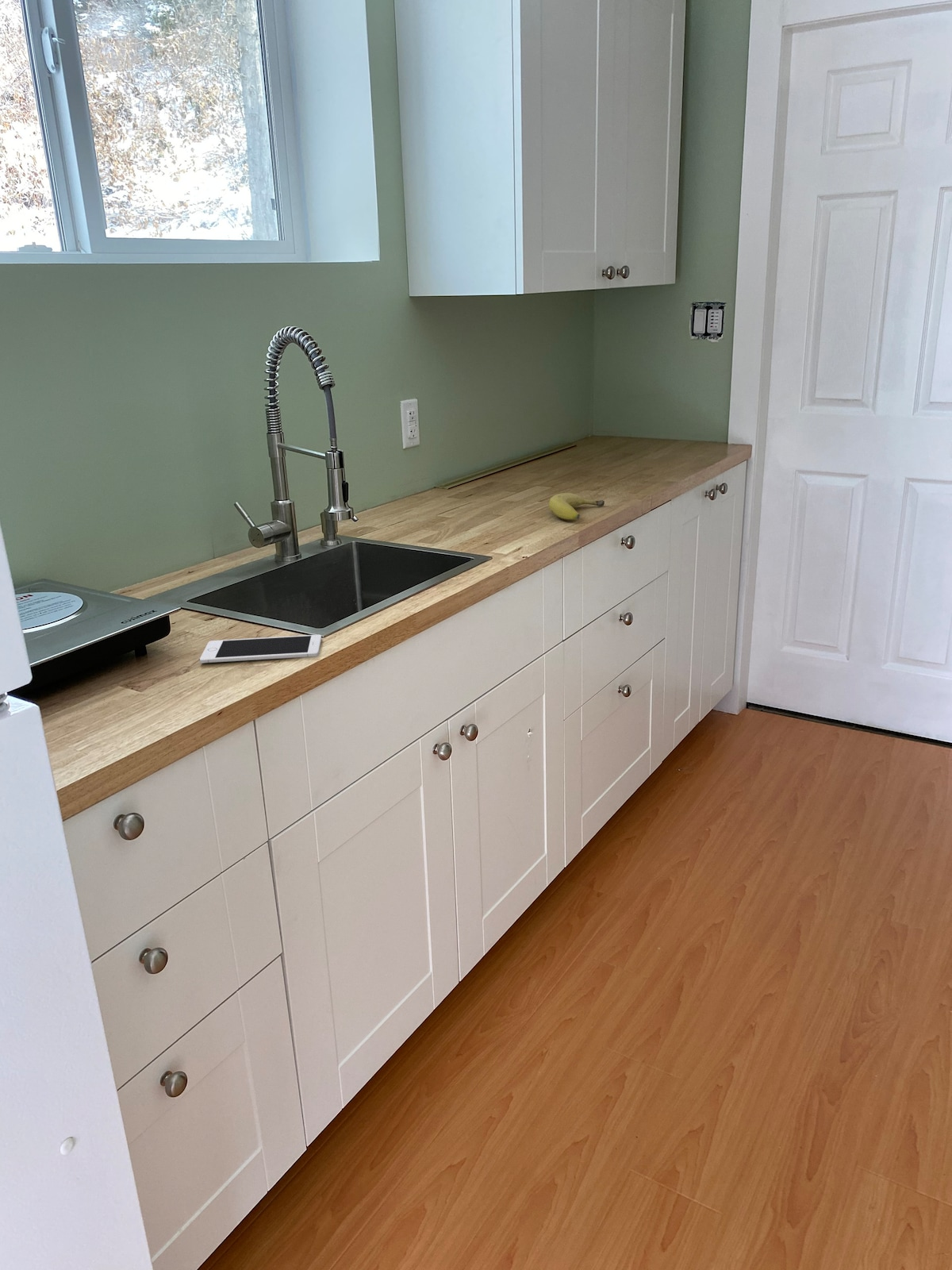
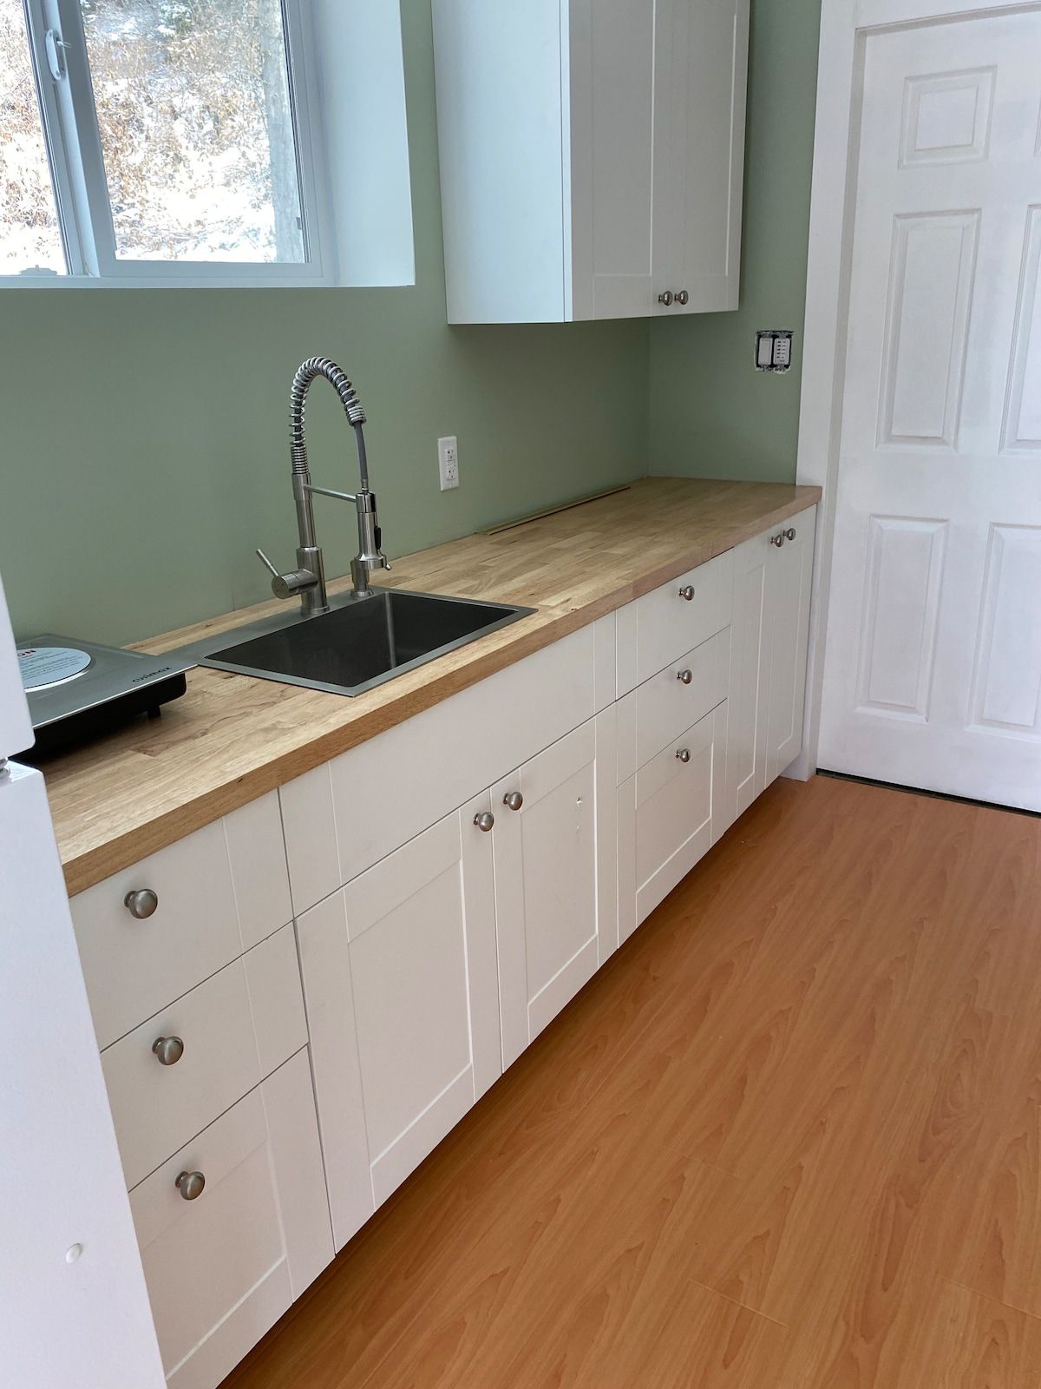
- cell phone (262, 648)
- fruit (572, 503)
